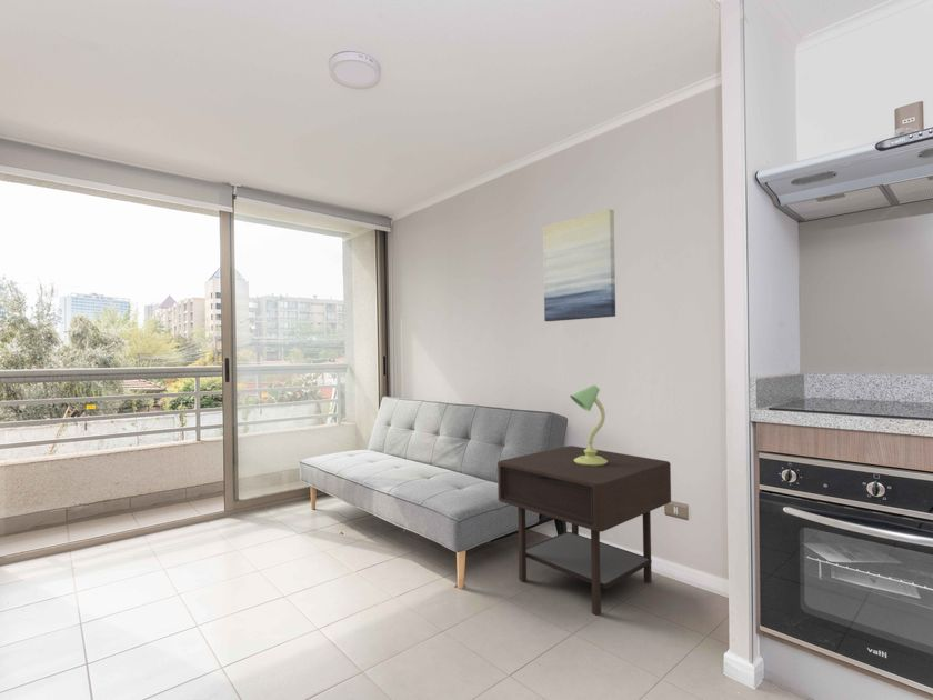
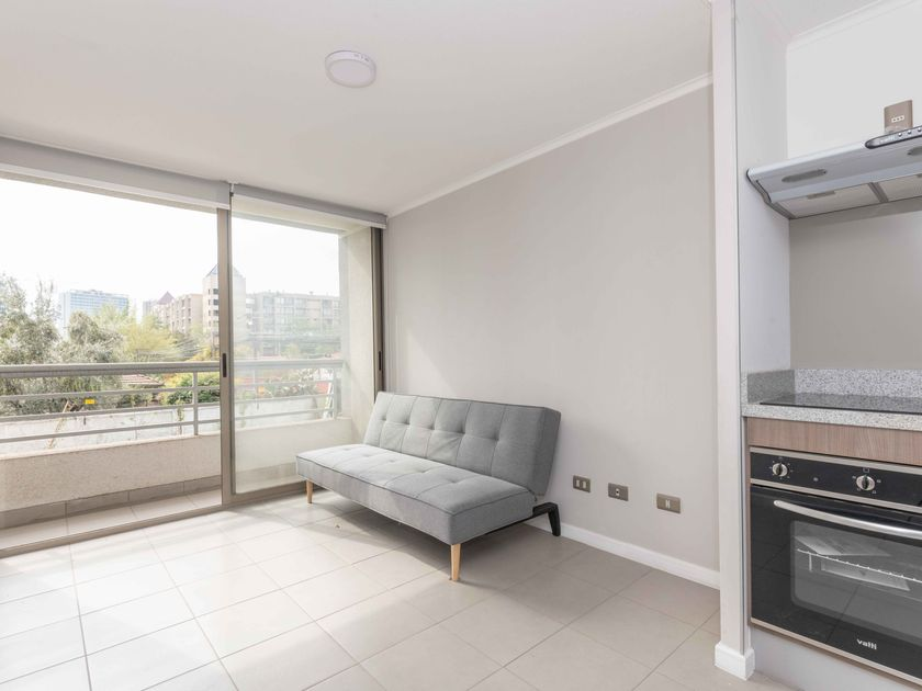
- wall art (576, 269)
- side table (583, 521)
- table lamp (594, 427)
